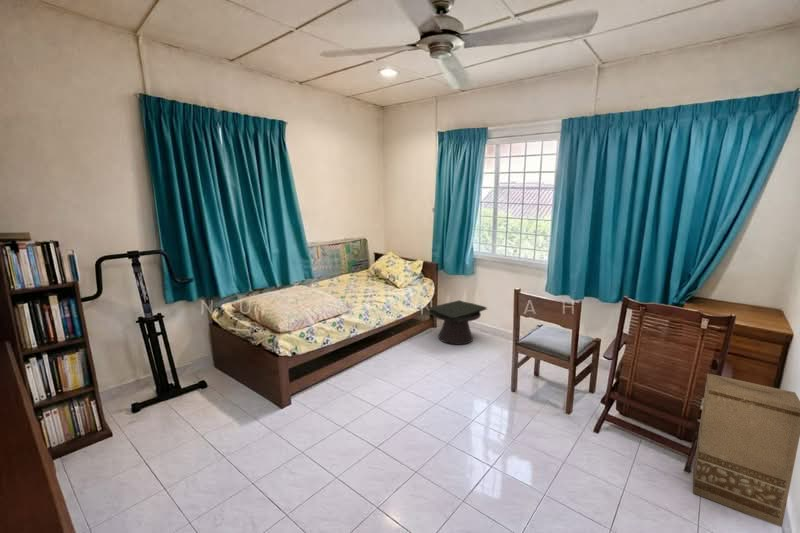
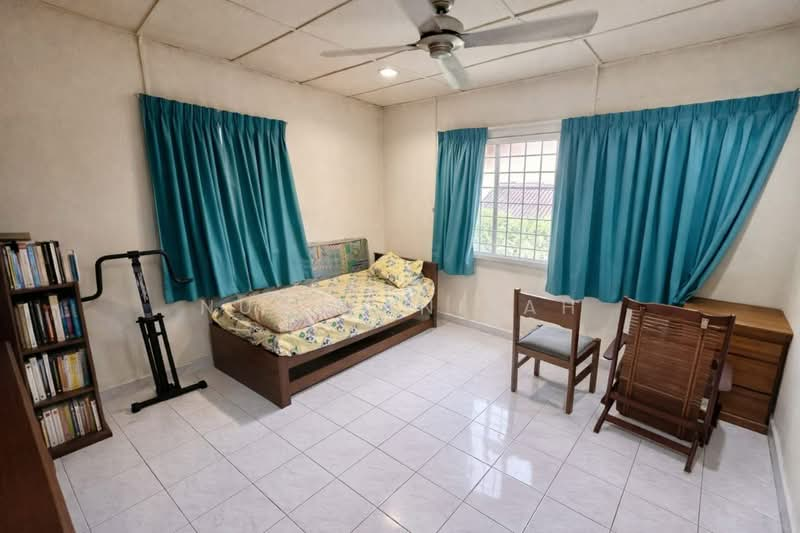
- side table (456, 322)
- cardboard box (742, 443)
